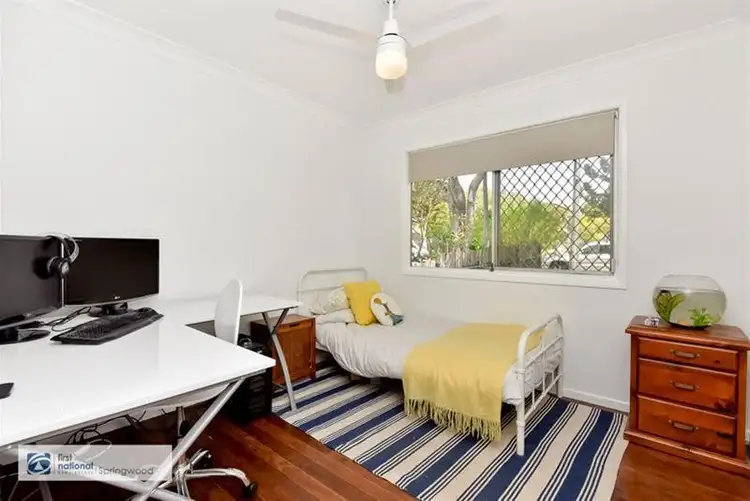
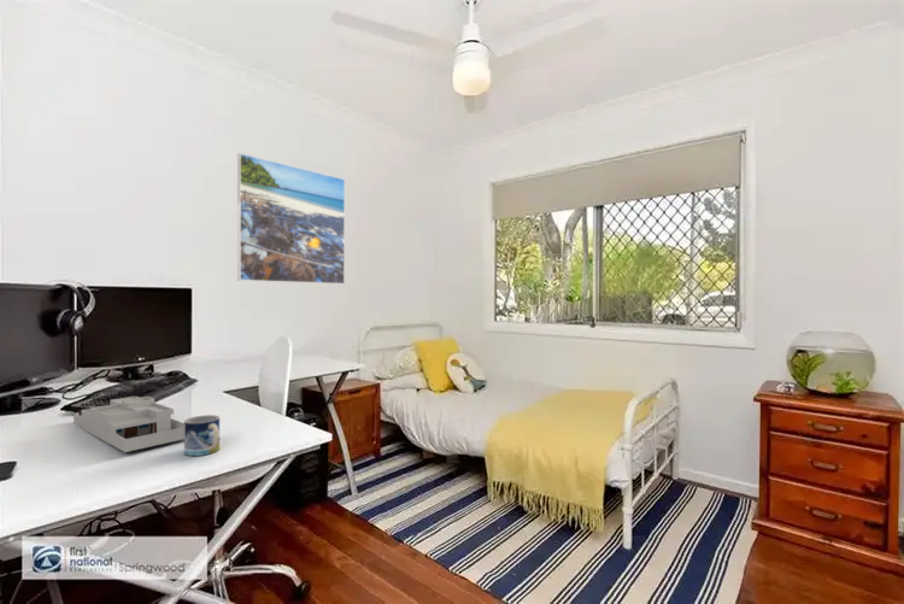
+ mug (205, 435)
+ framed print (295, 224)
+ desk organizer (129, 416)
